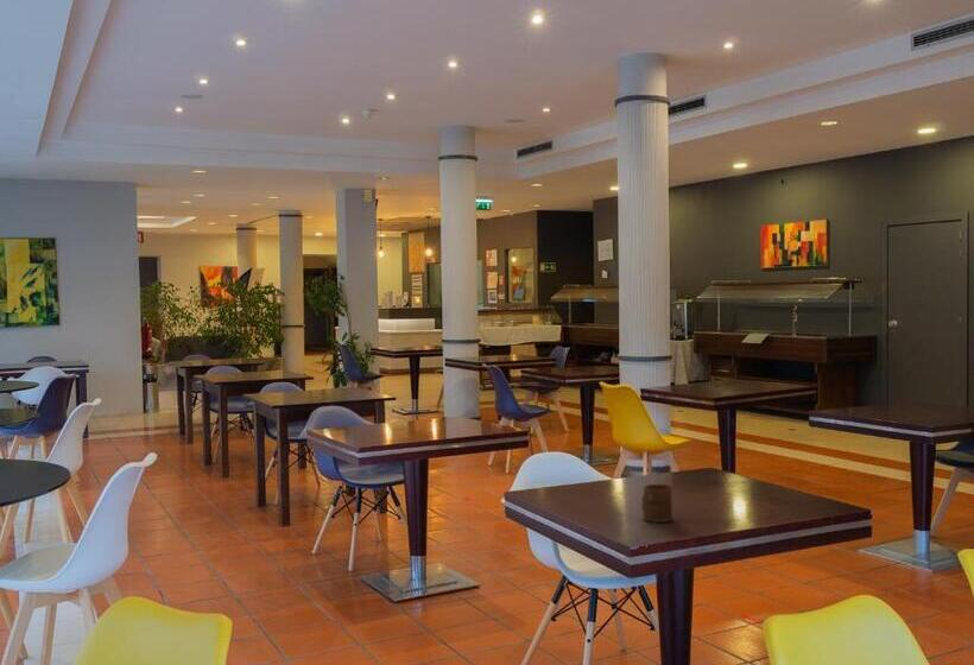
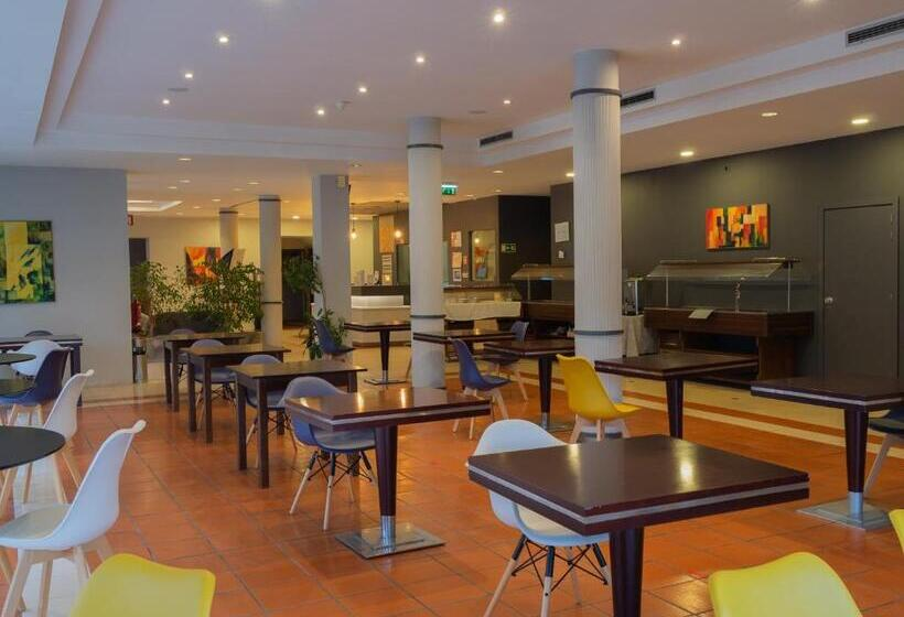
- cup (657, 502)
